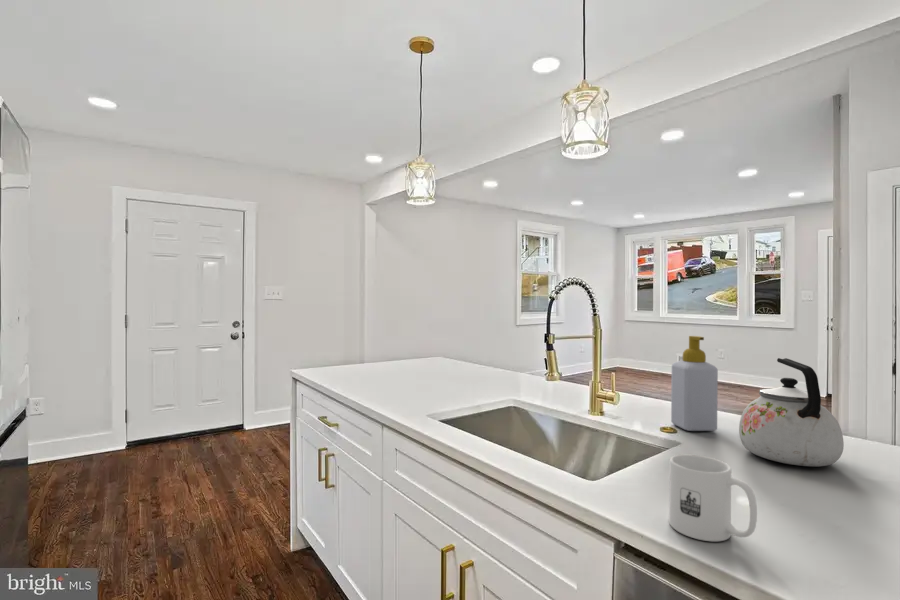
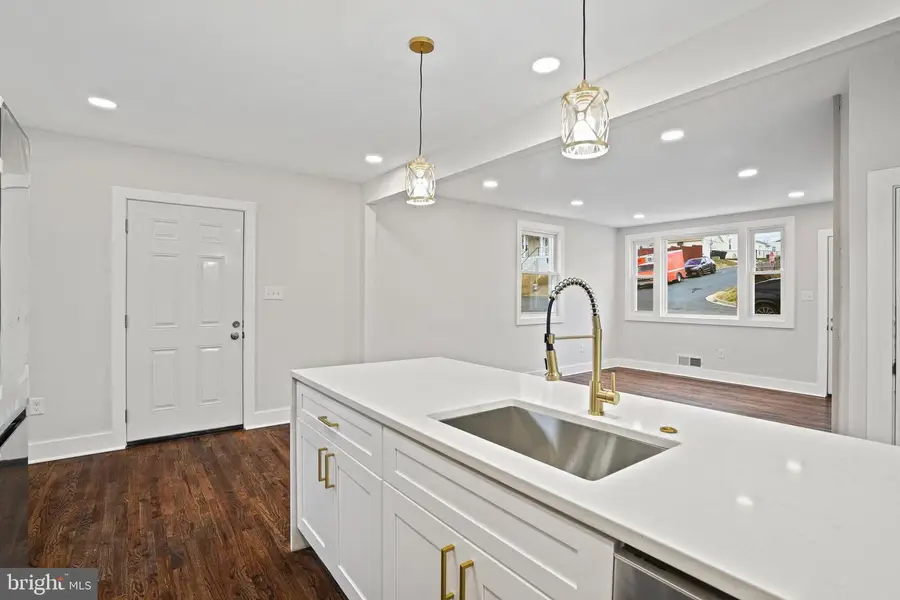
- kettle (787, 408)
- soap bottle (693, 381)
- mug (711, 499)
